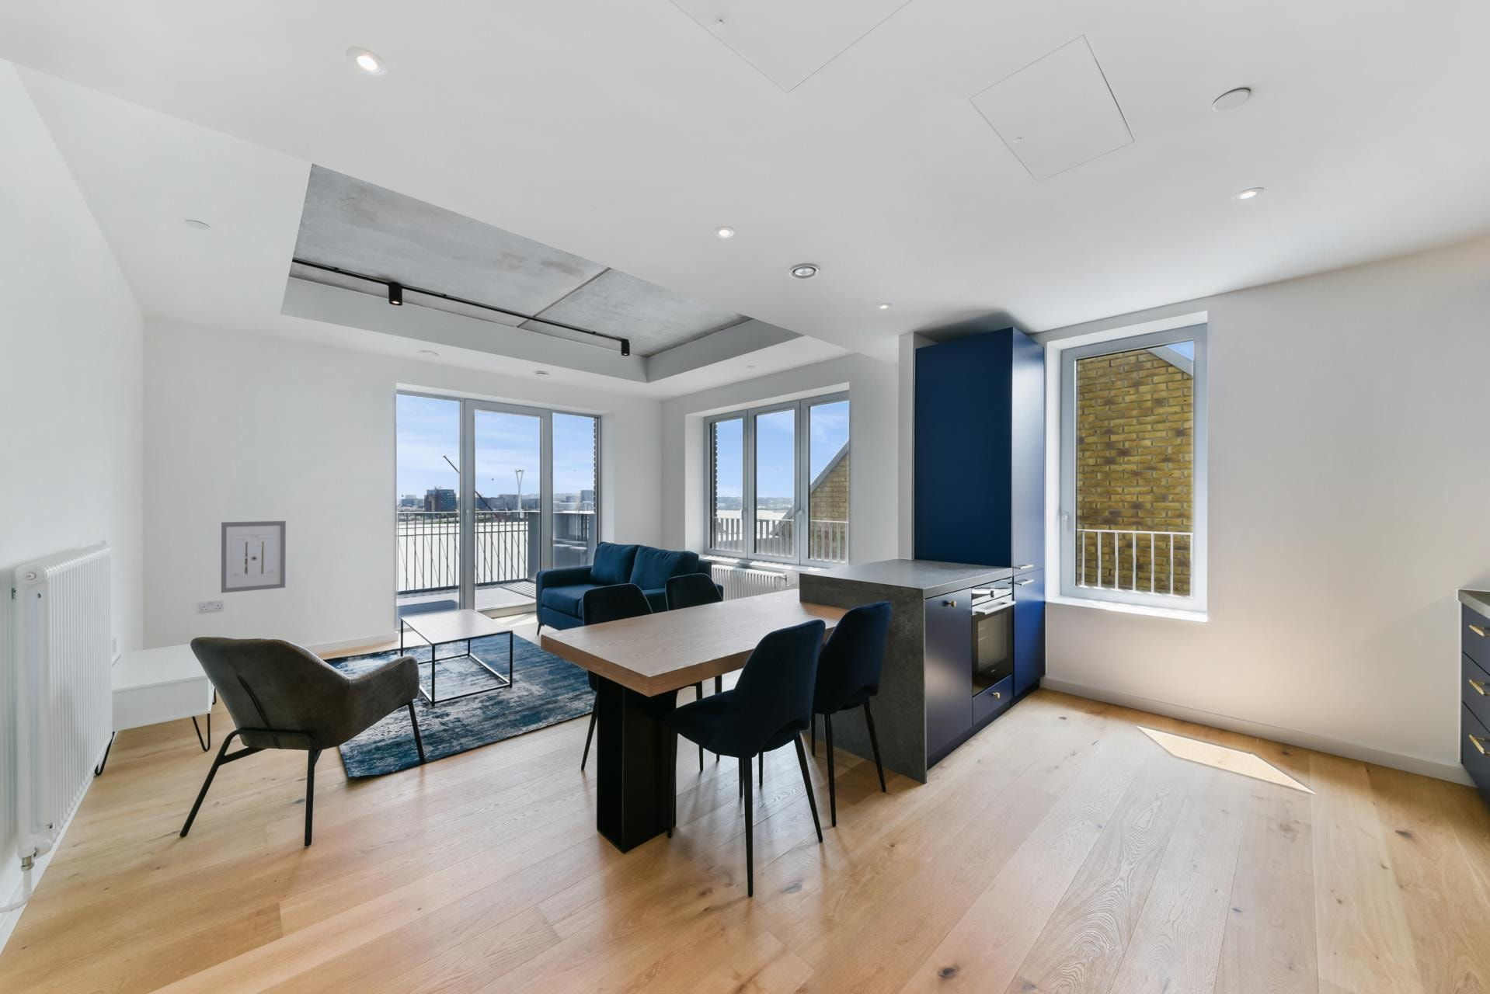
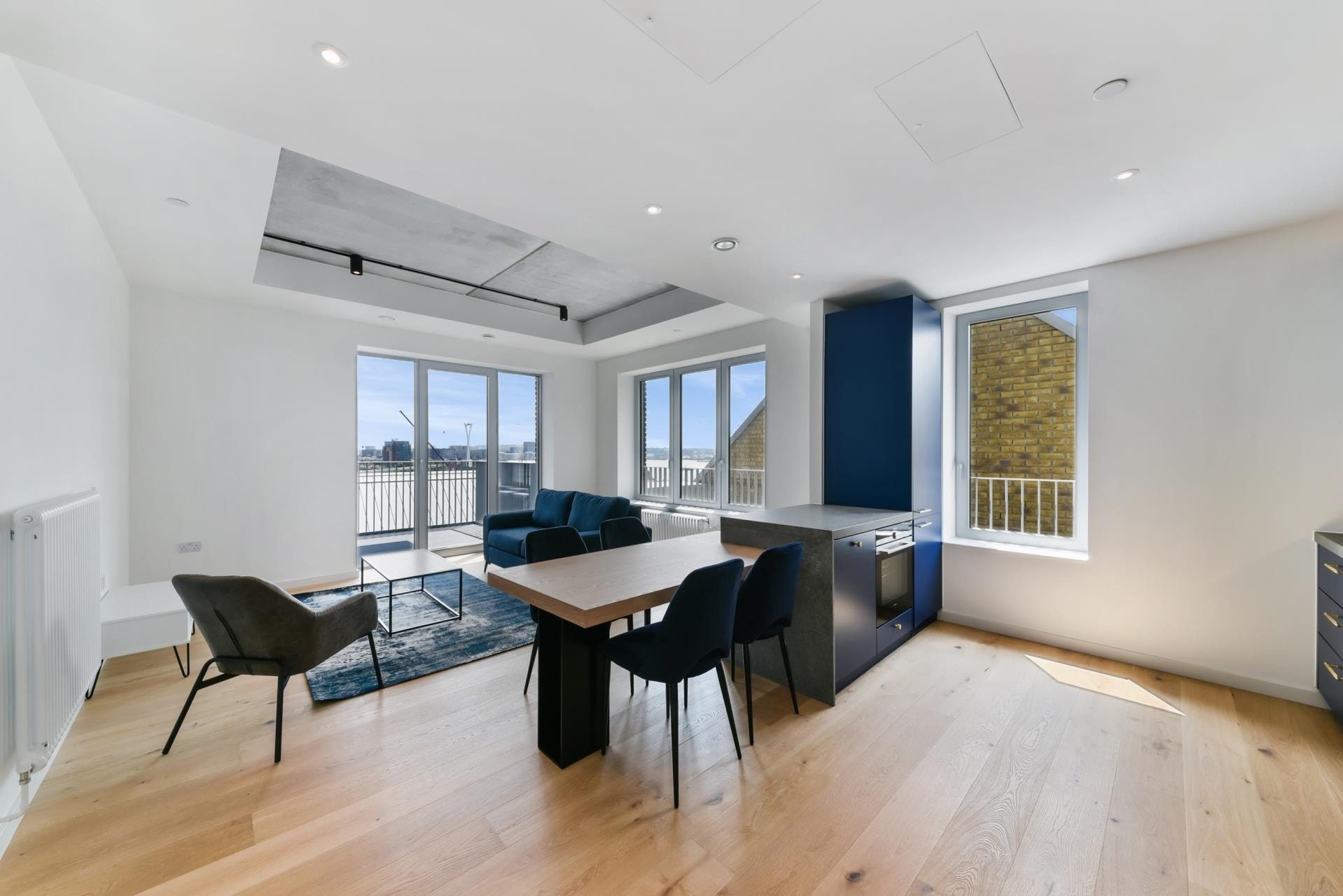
- wall art (254, 555)
